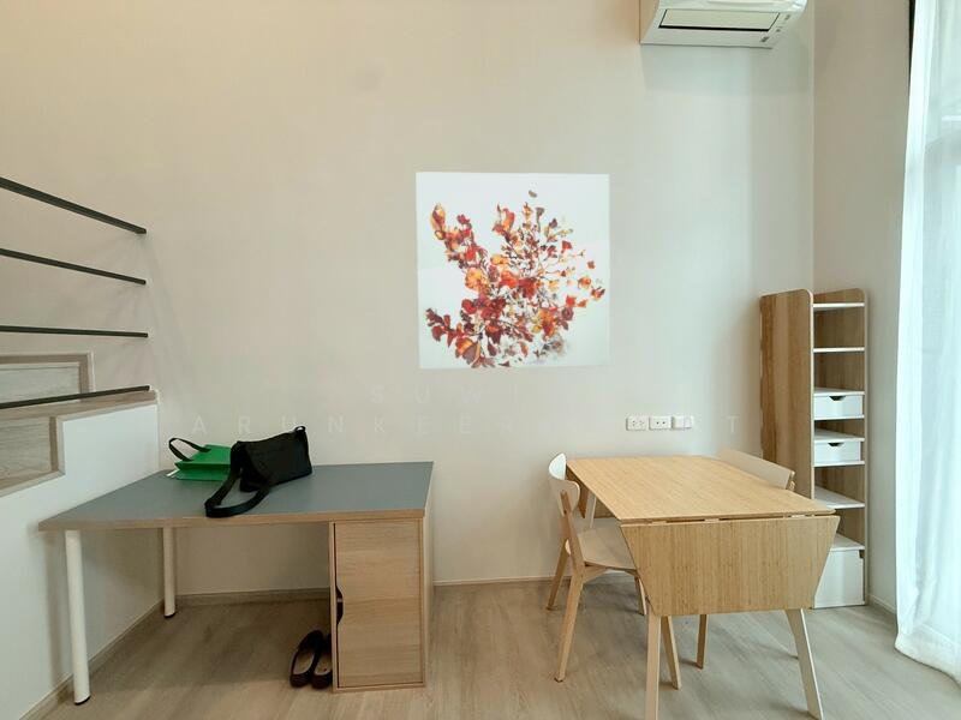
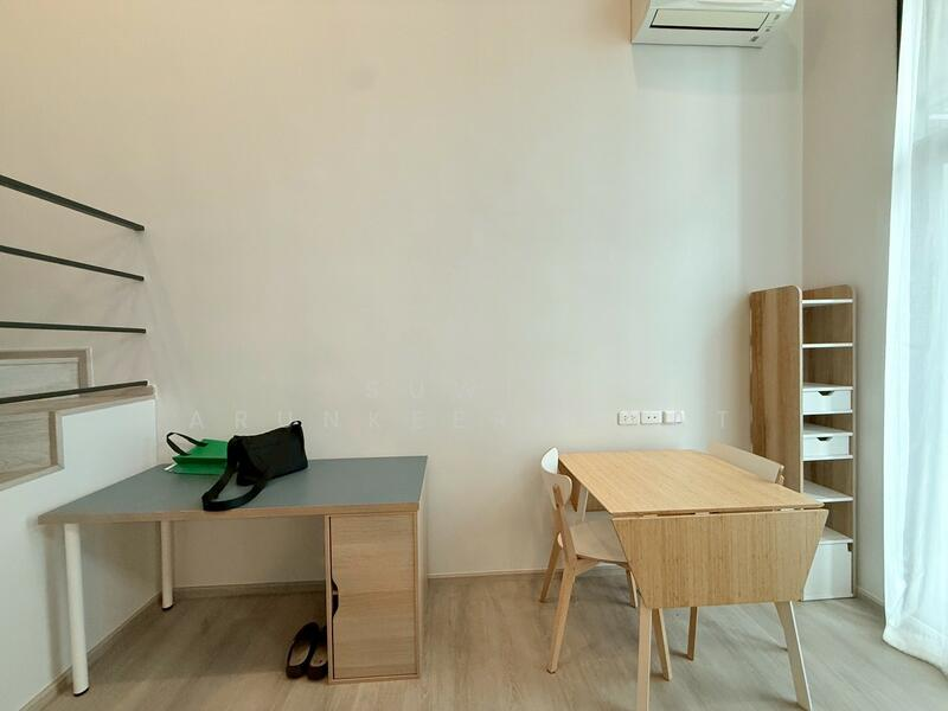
- wall art (514, 271)
